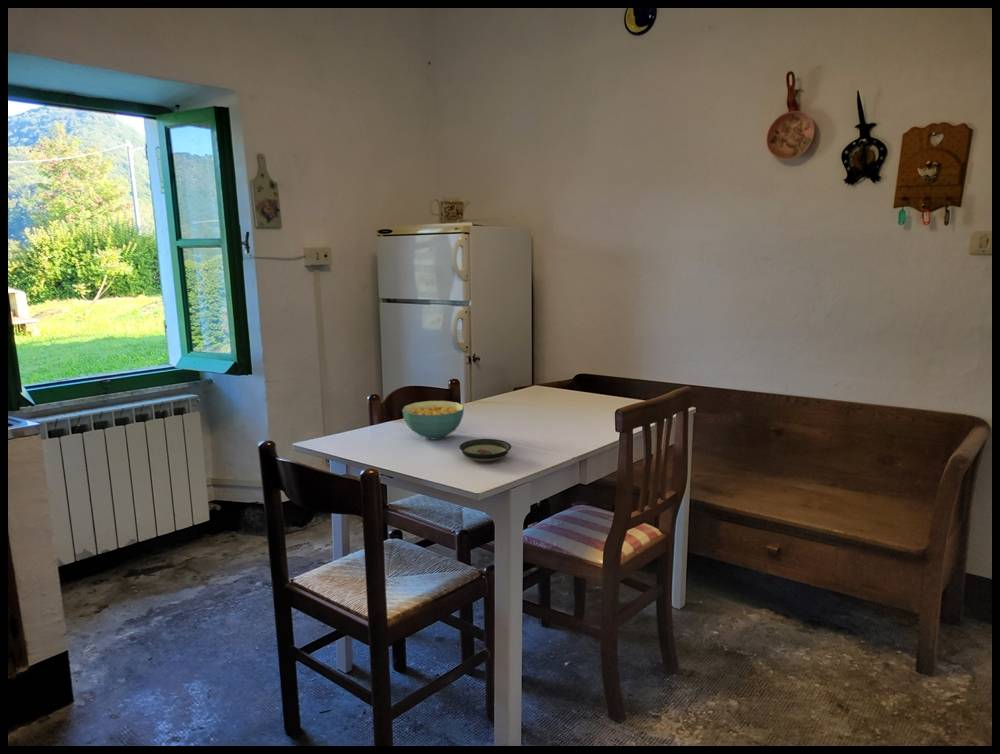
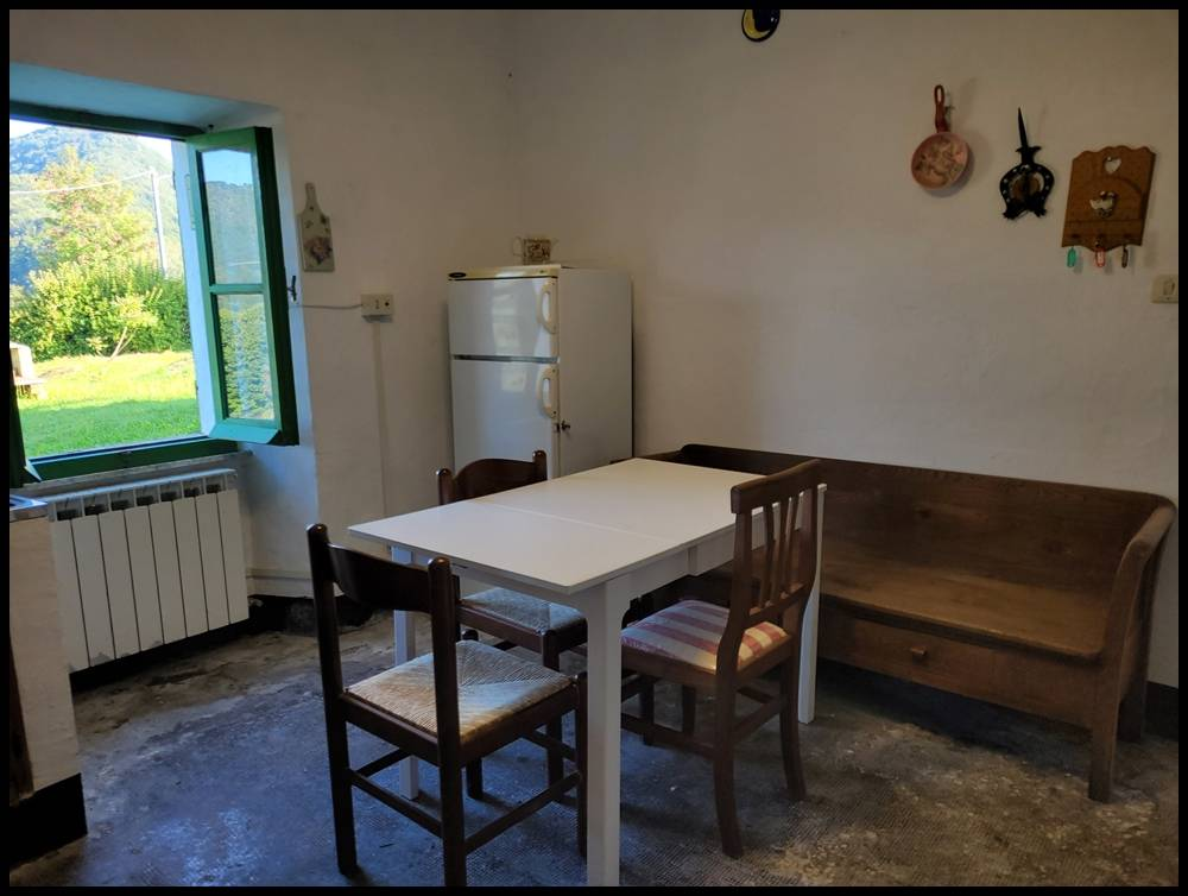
- cereal bowl (434, 422)
- saucer (485, 452)
